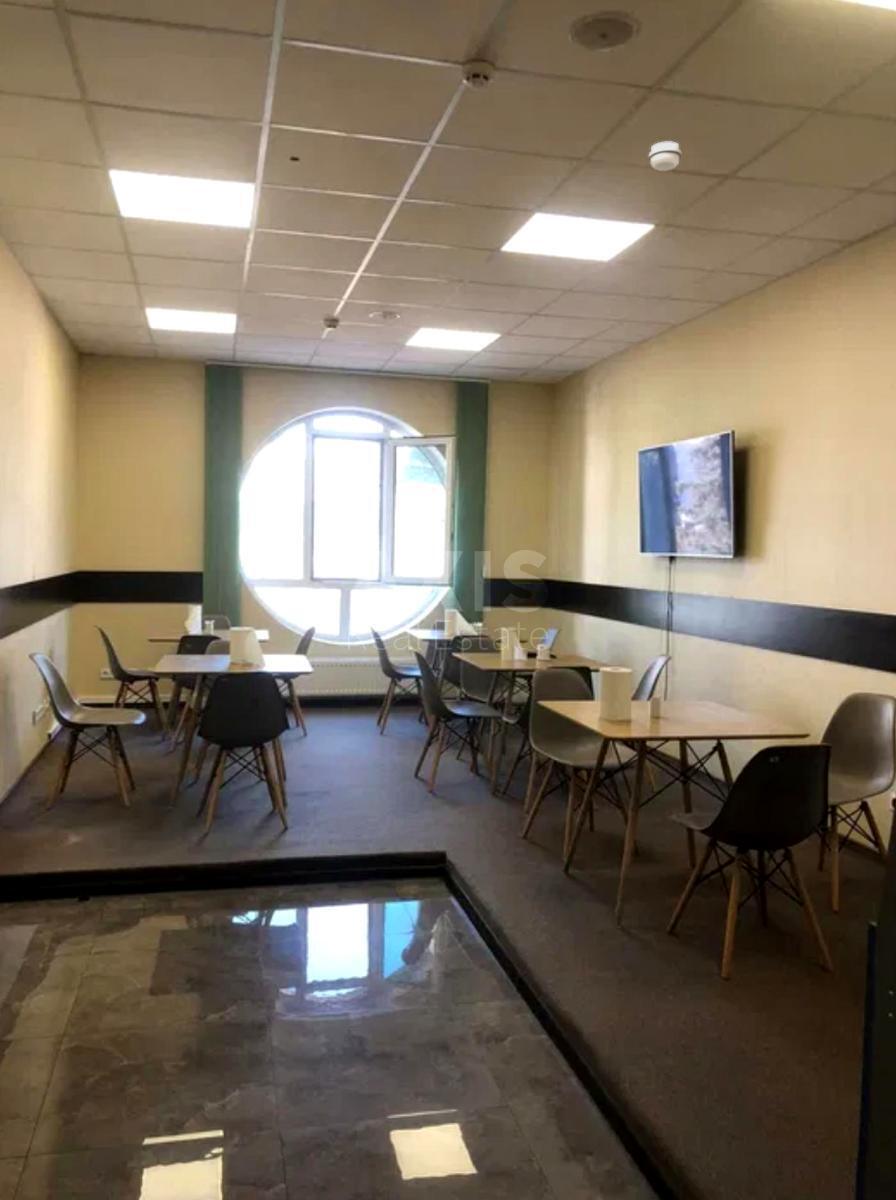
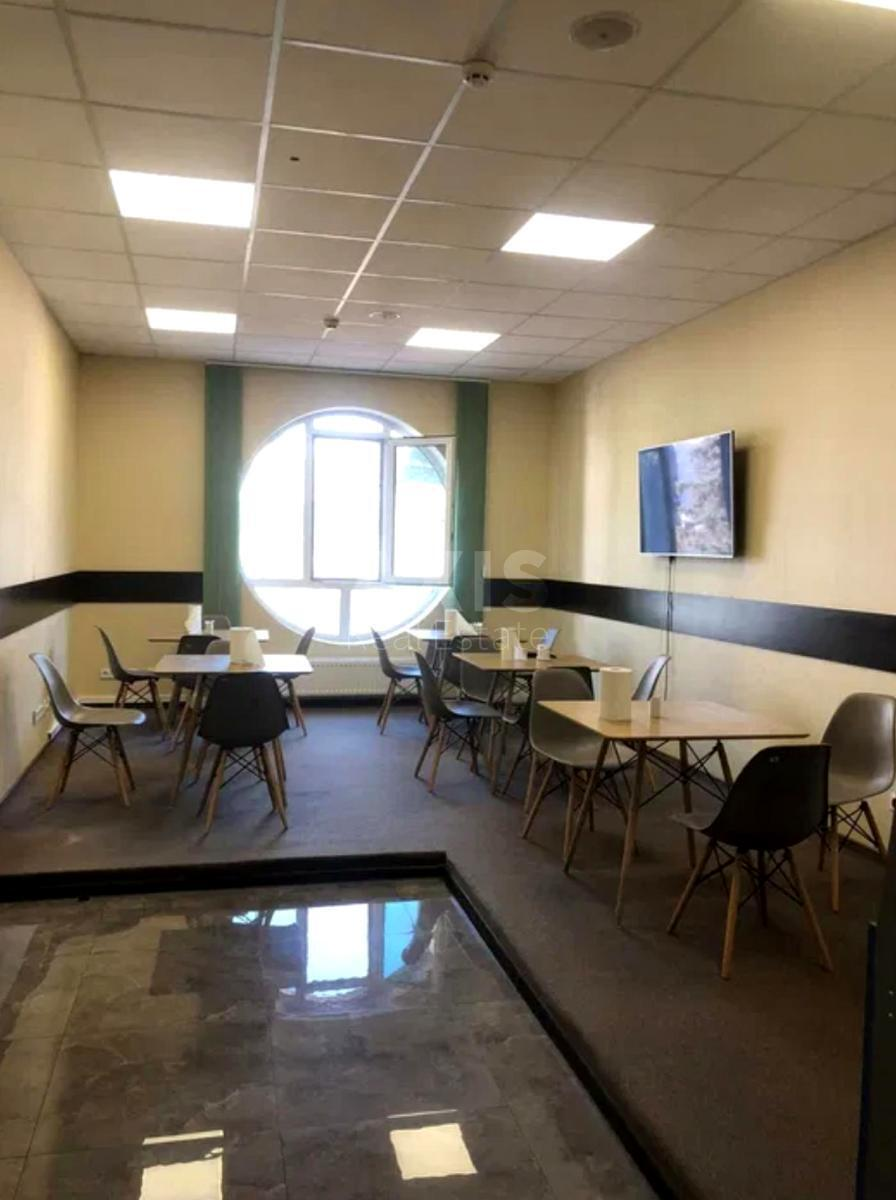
- smoke detector (664, 156)
